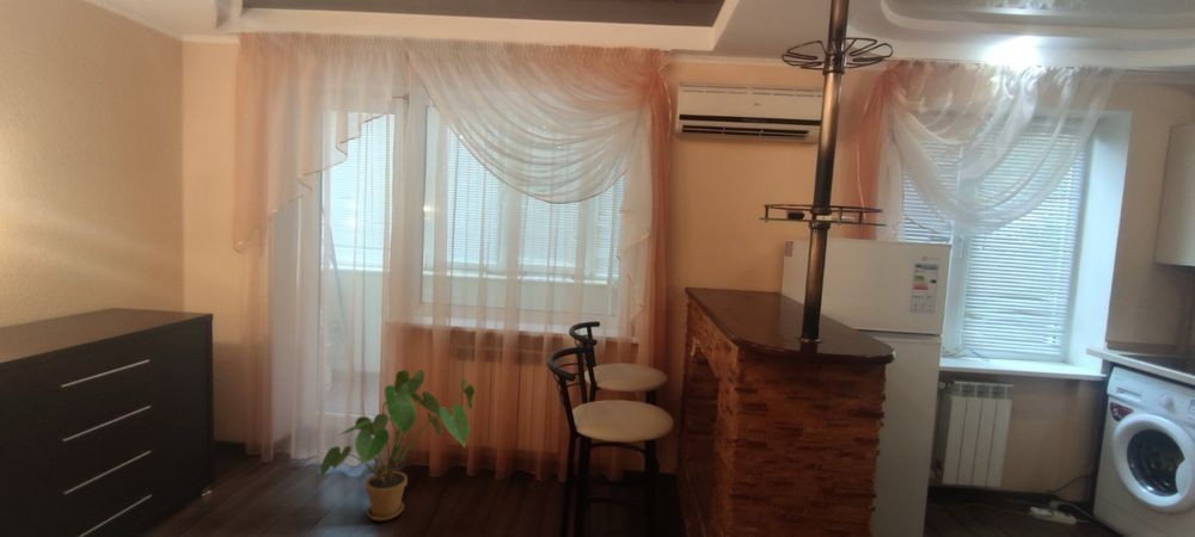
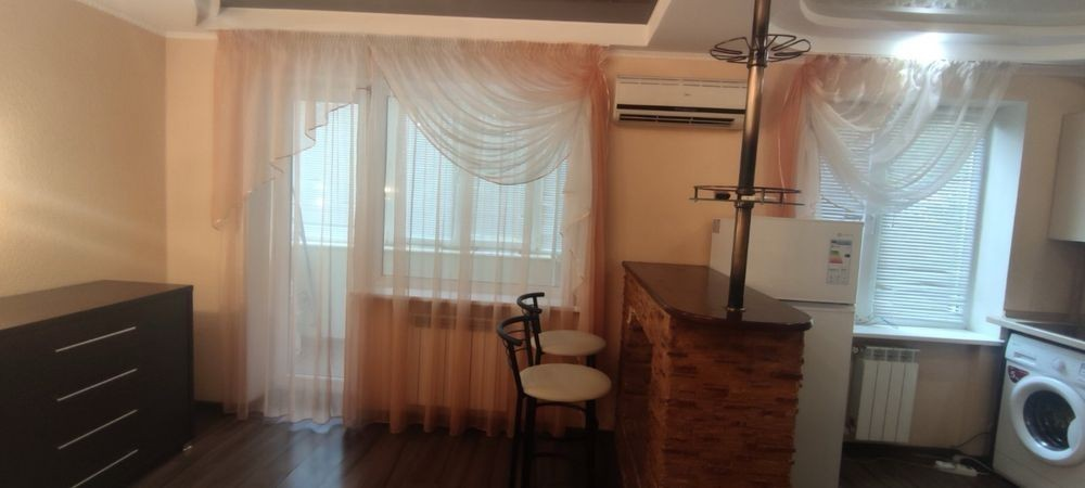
- house plant (403, 438)
